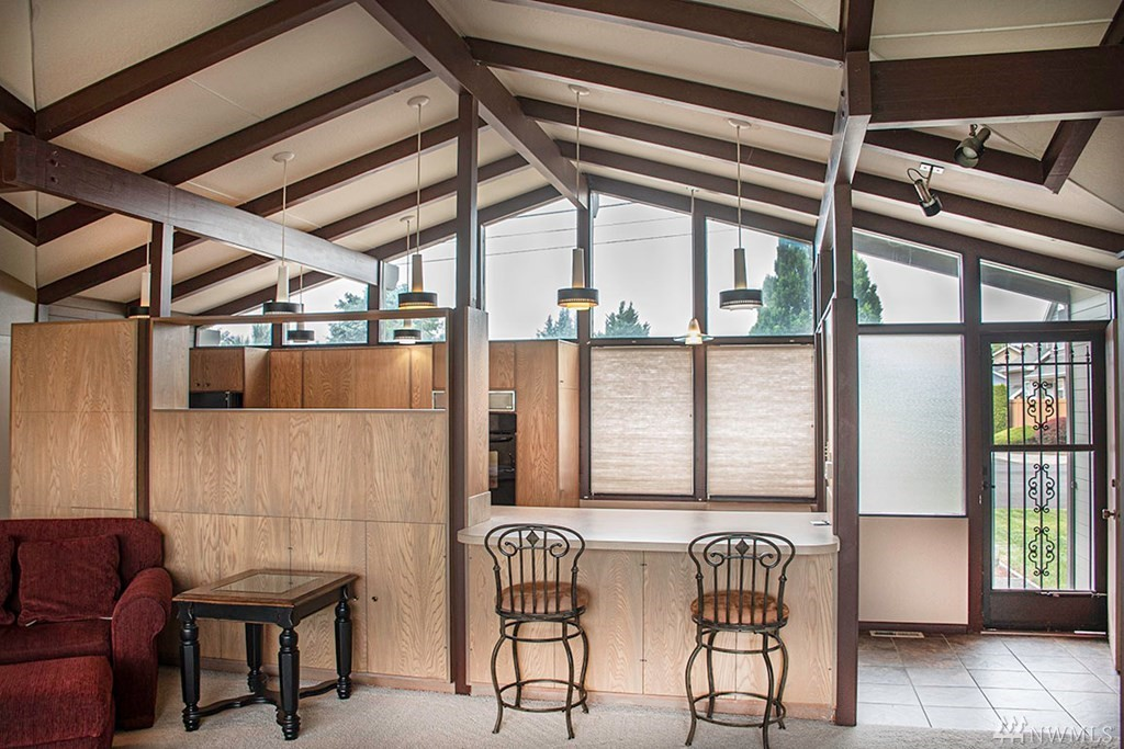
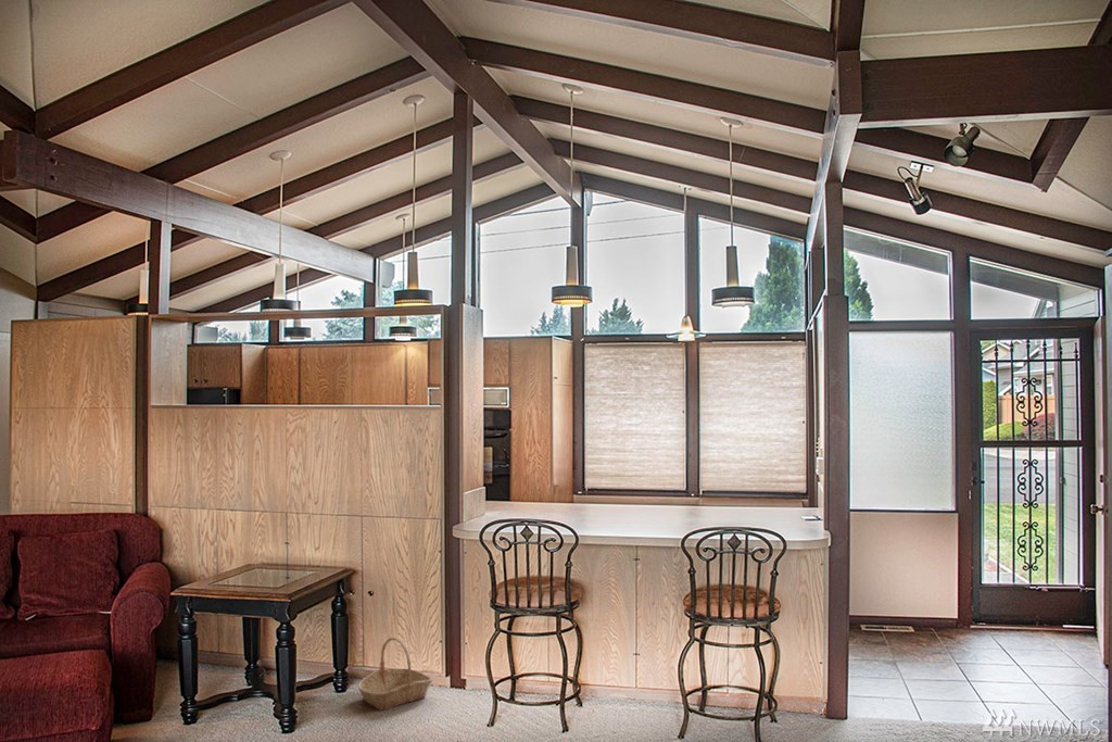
+ basket (394, 668)
